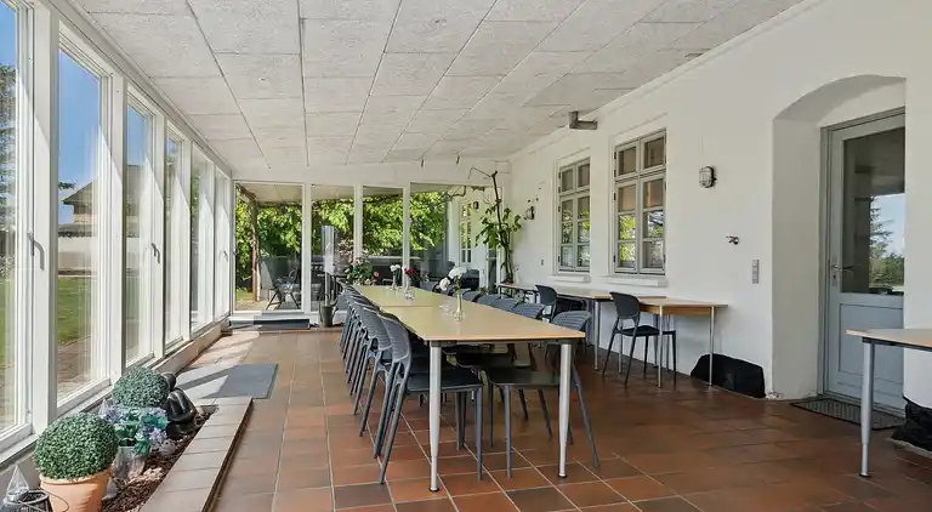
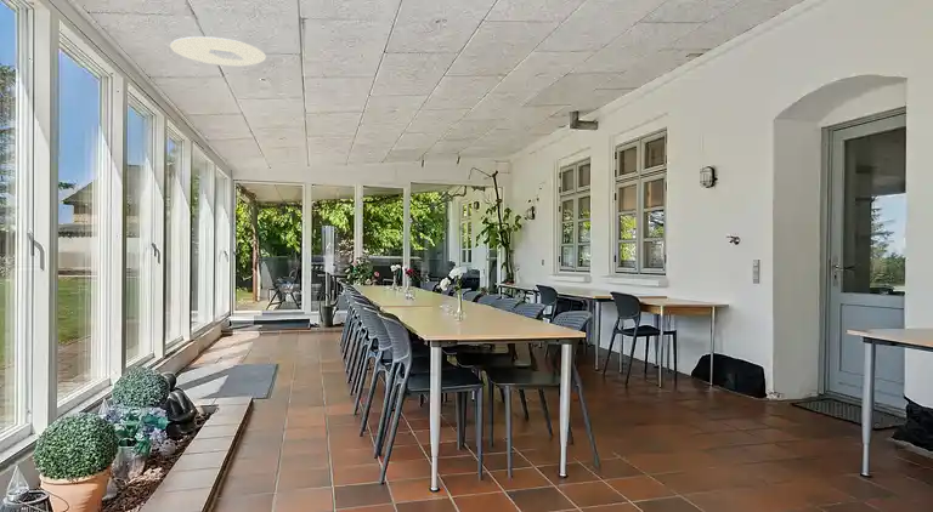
+ ceiling light (219, 47)
